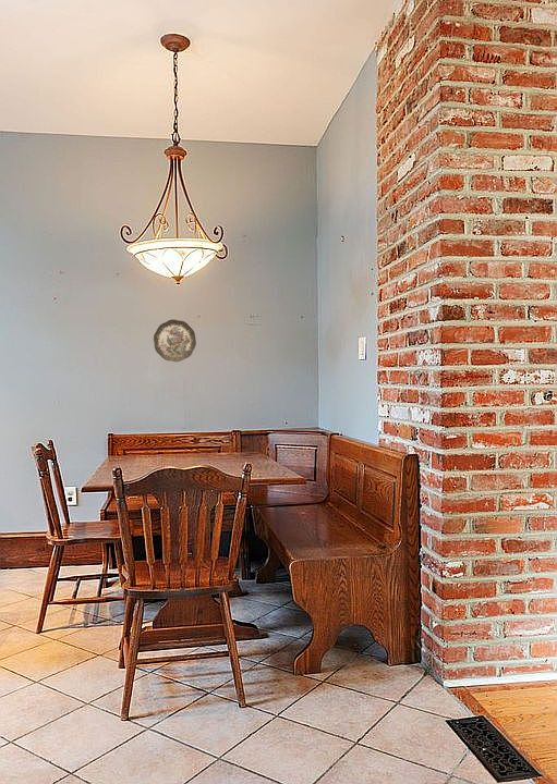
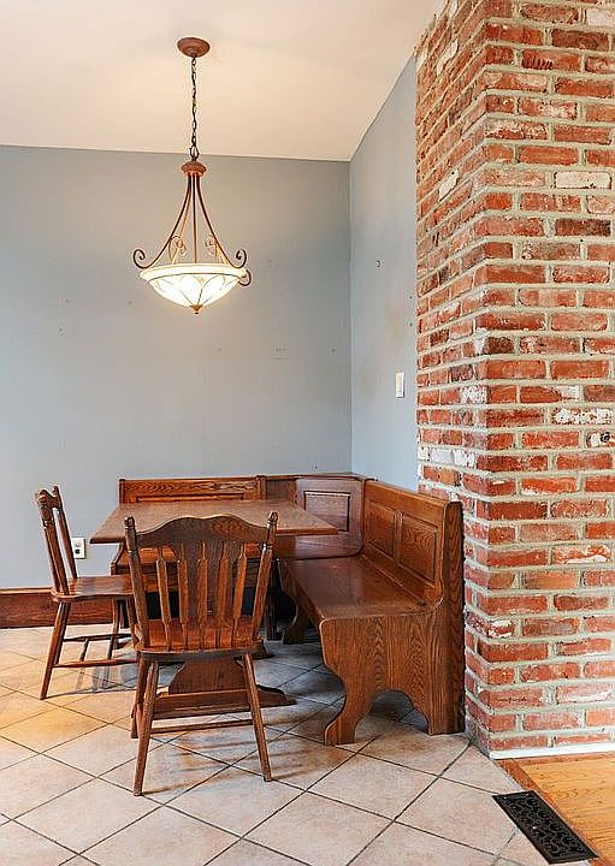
- decorative plate (174, 341)
